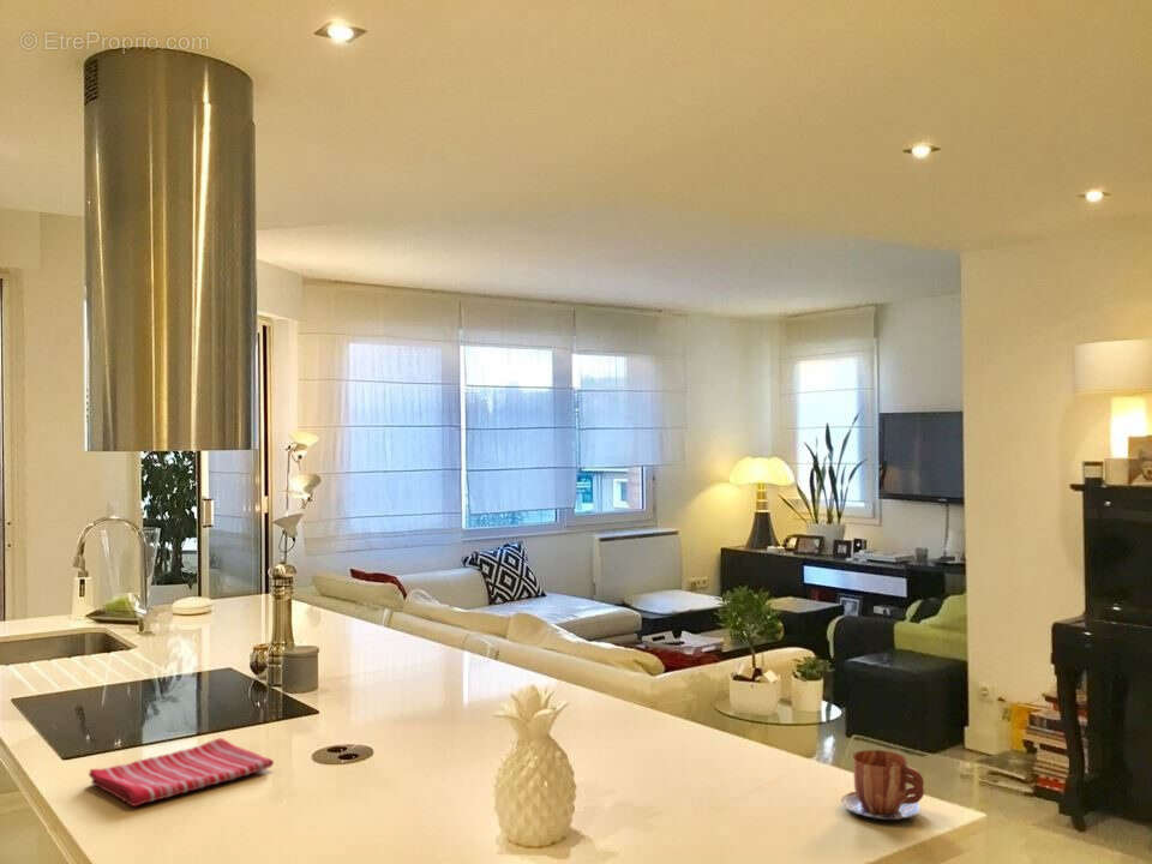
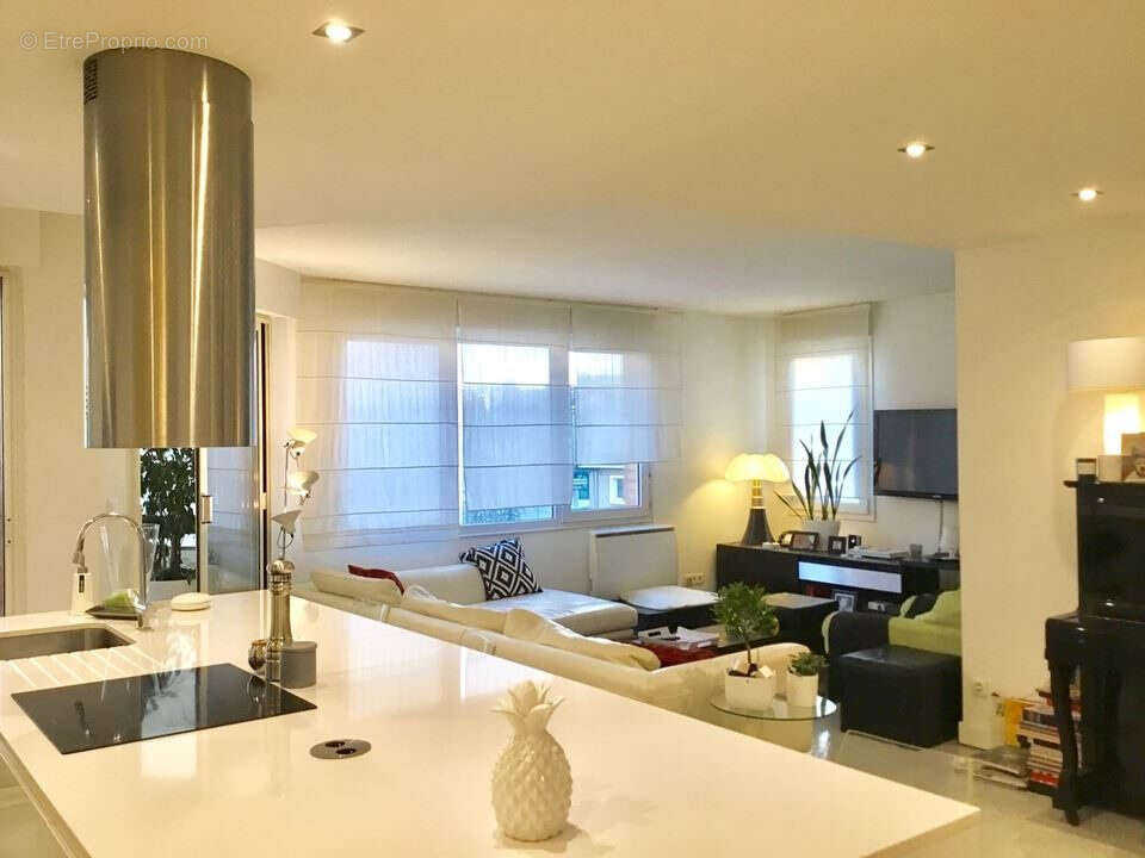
- dish towel (181, 769)
- mug (882, 784)
